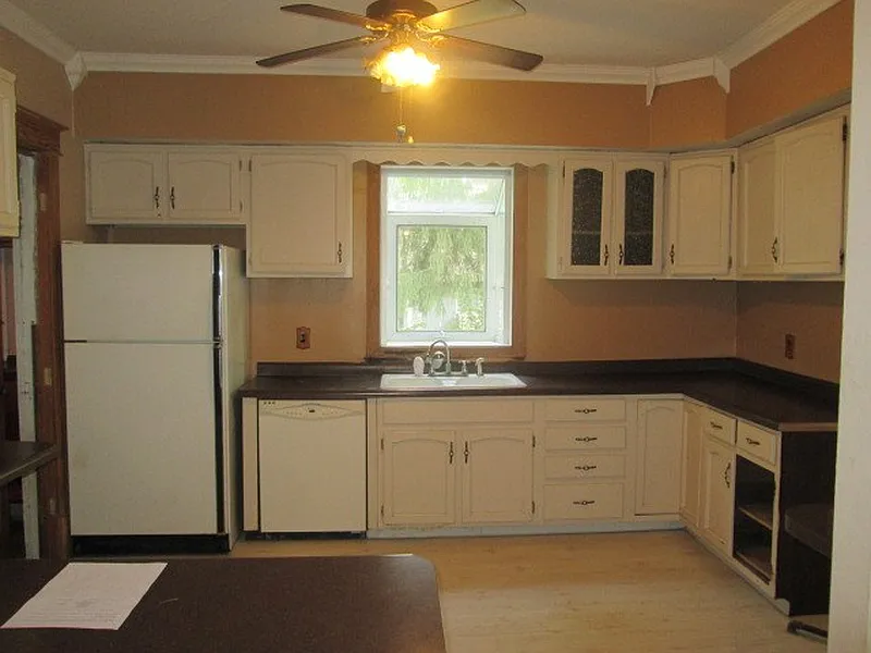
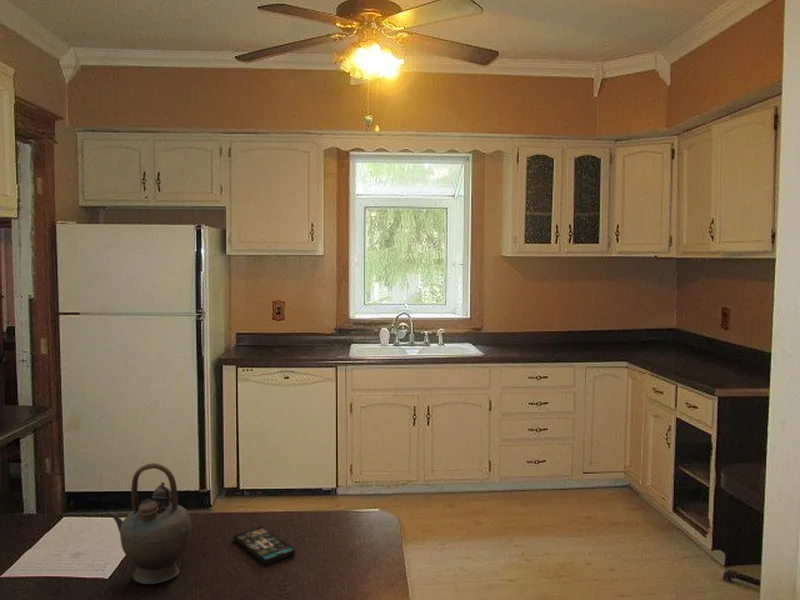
+ teapot (148, 519)
+ smartphone (263, 544)
